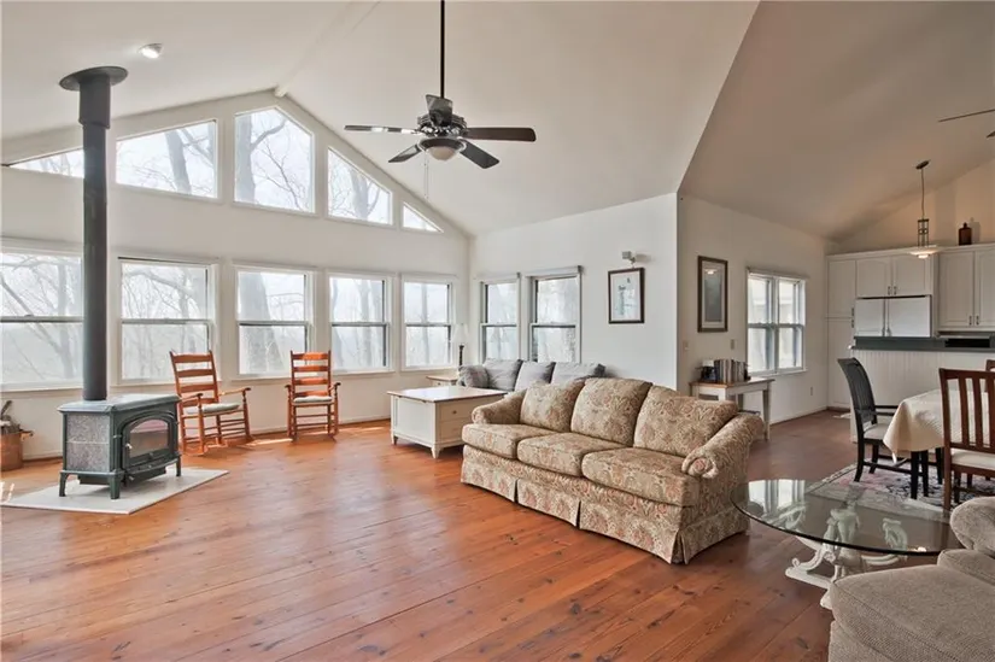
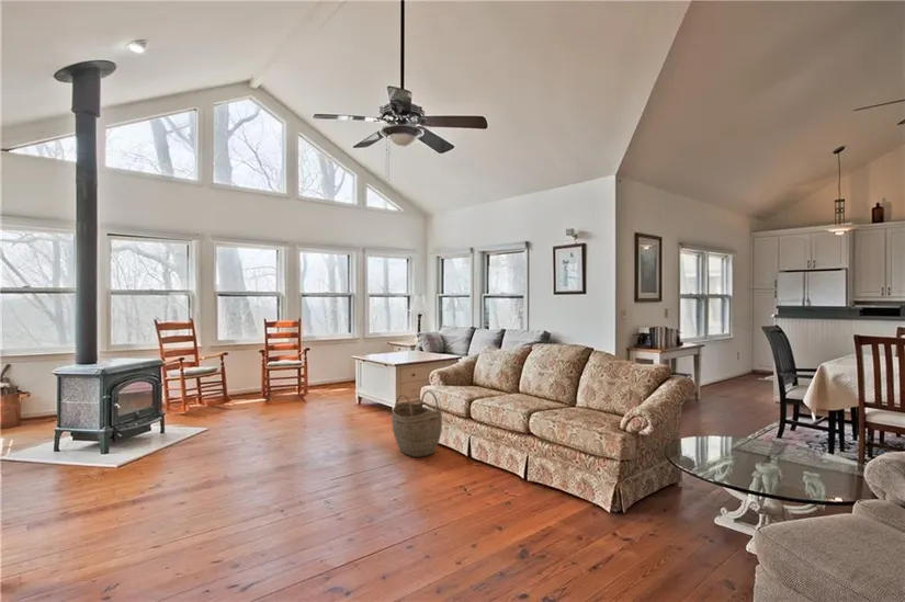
+ woven basket (416, 421)
